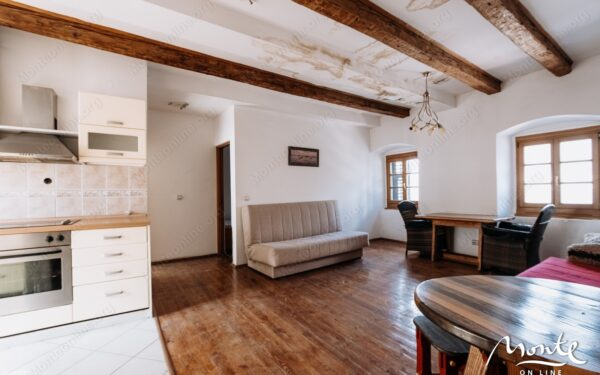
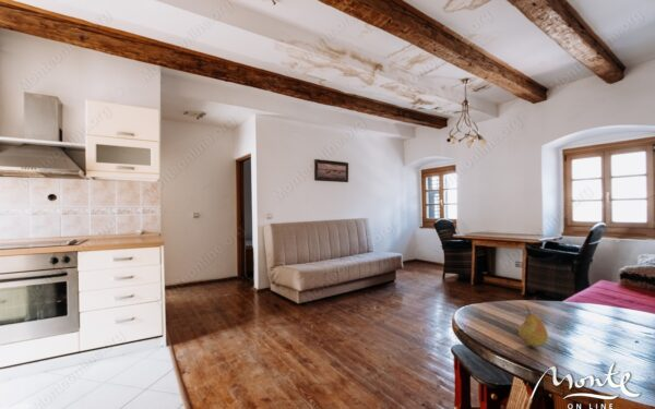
+ fruit (533, 327)
